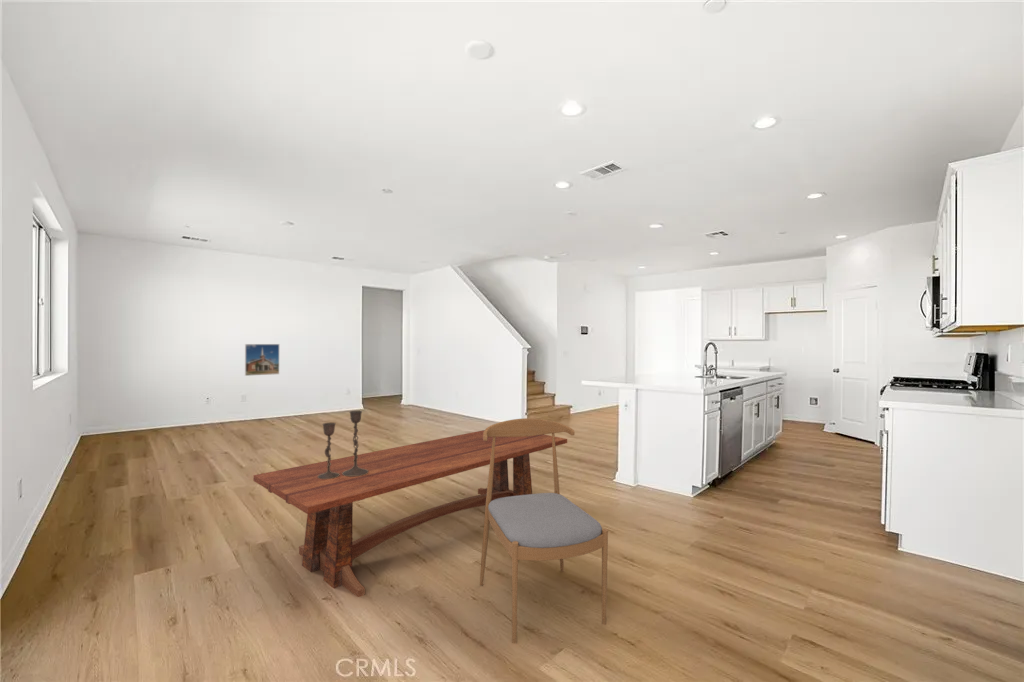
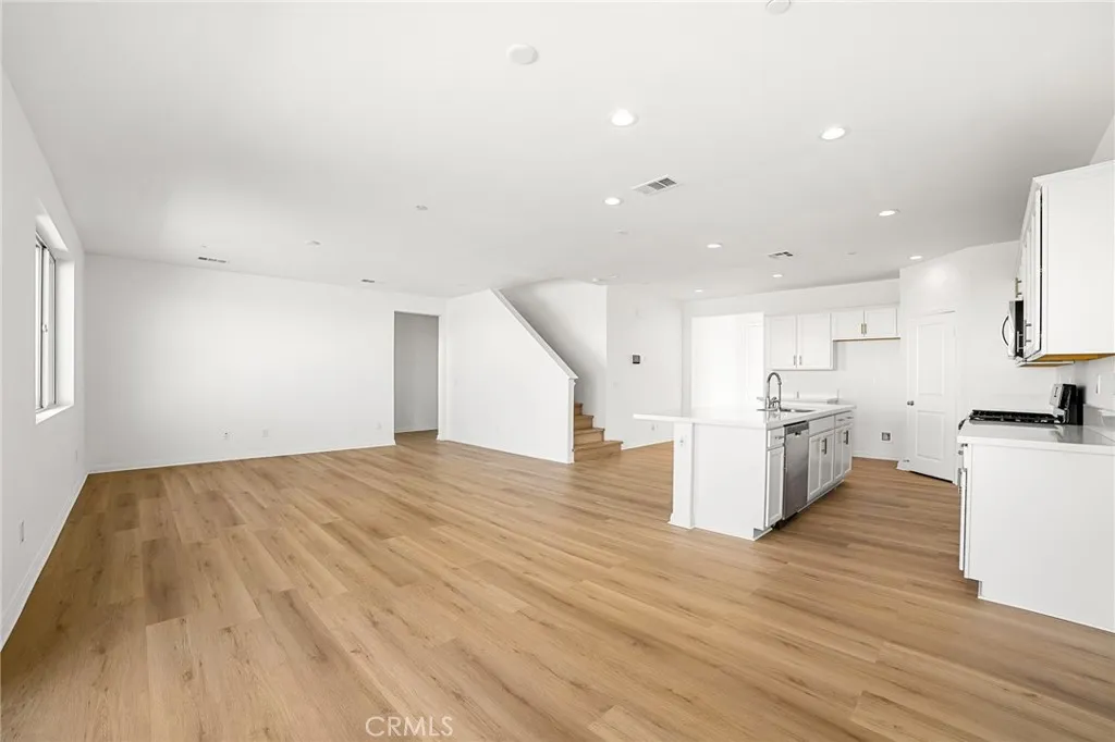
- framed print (262, 359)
- dining table (440, 505)
- dining chair (541, 515)
- candlestick (353, 441)
